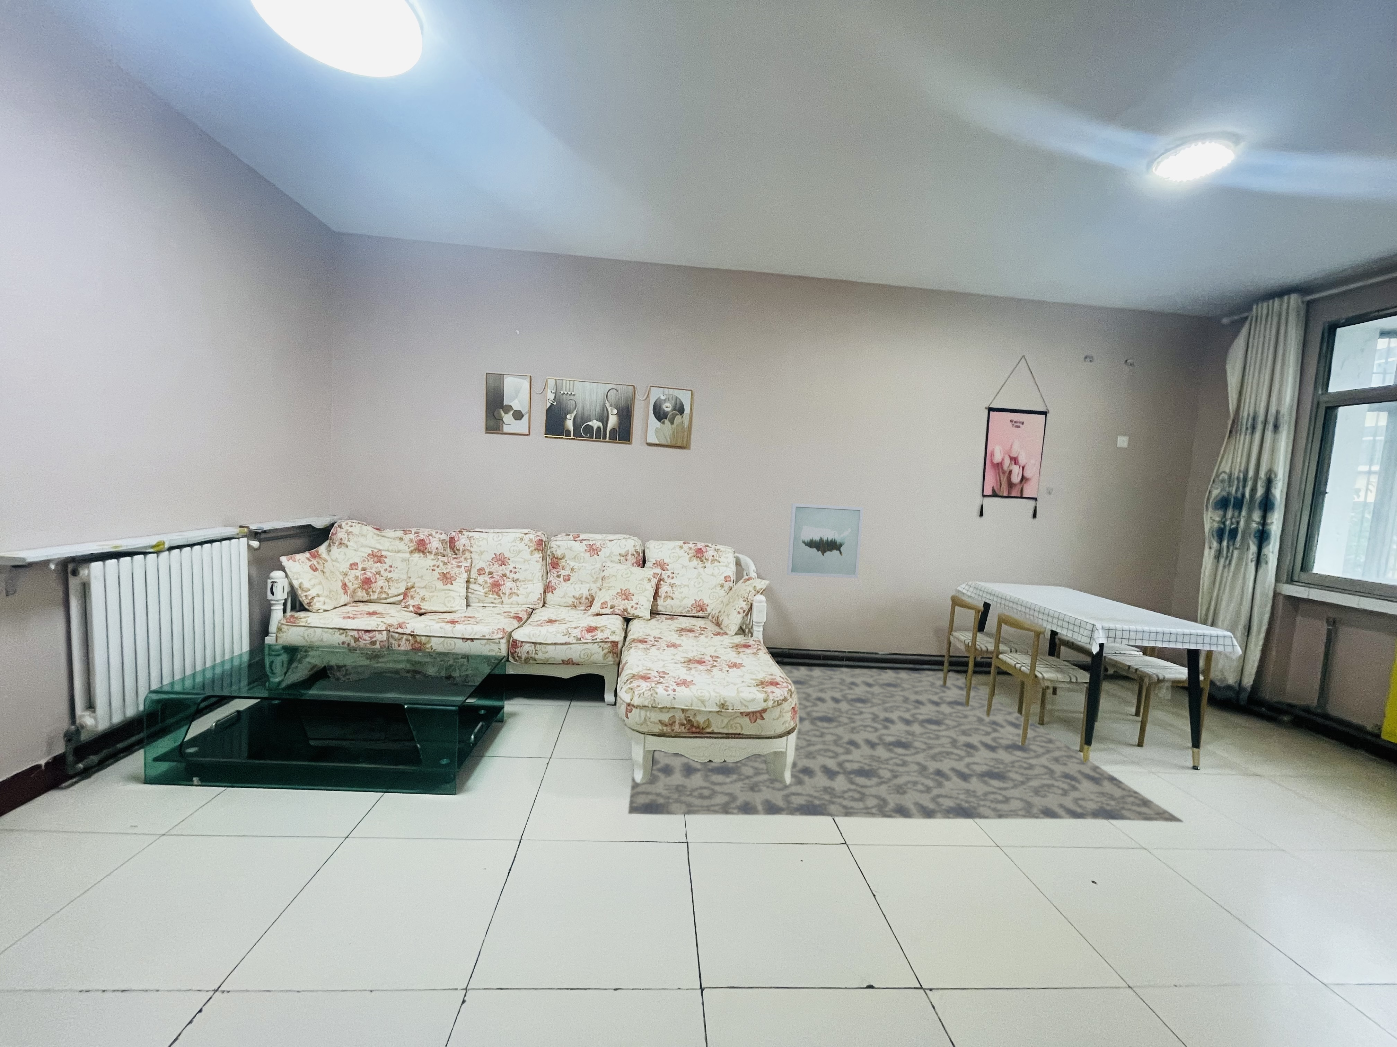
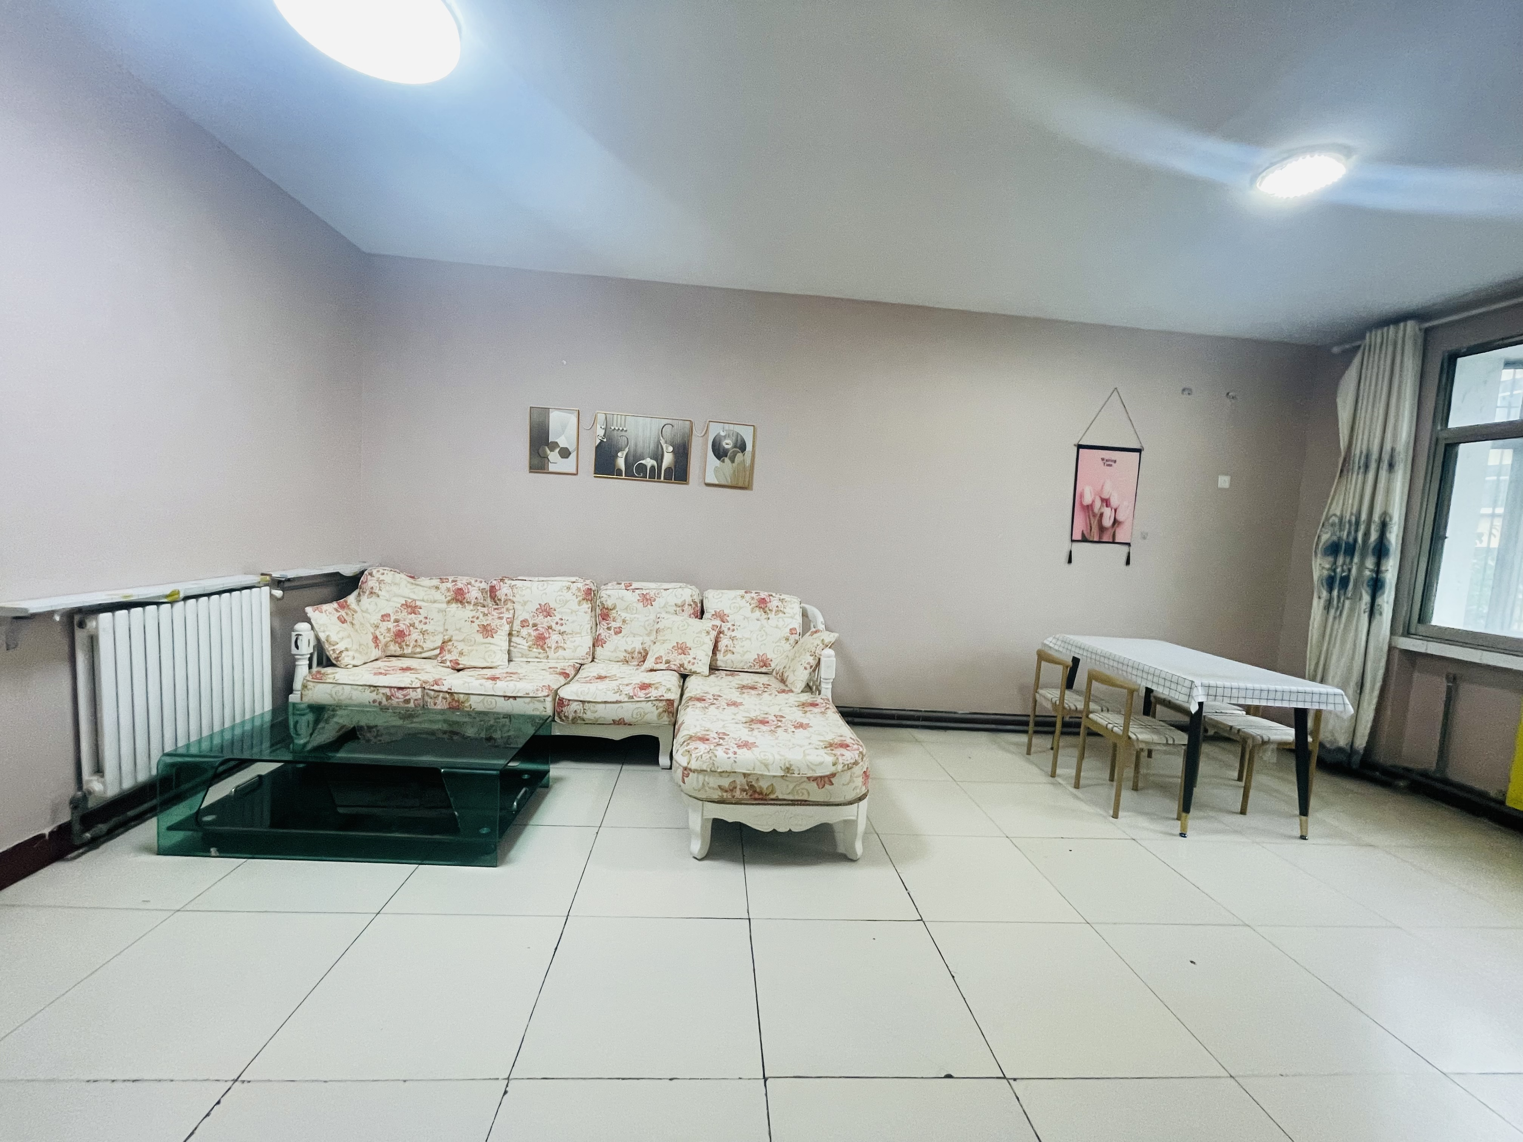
- wall art (825, 541)
- rug (843, 720)
